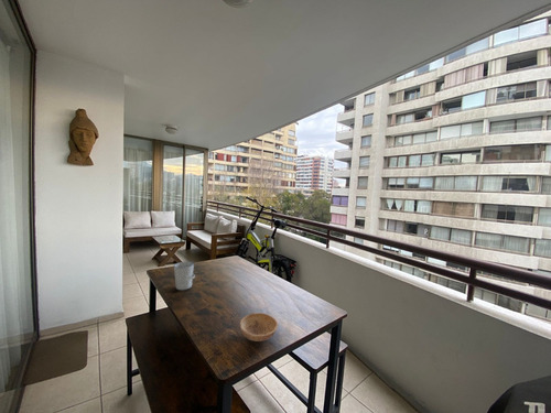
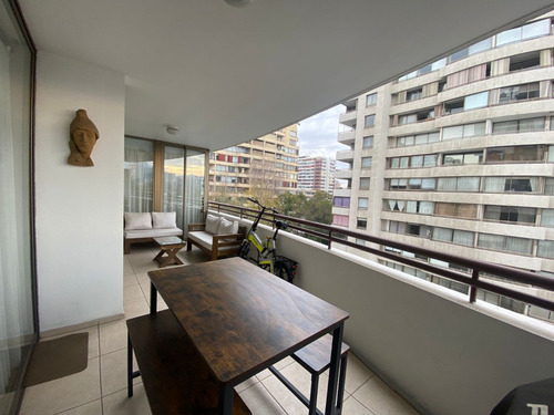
- bowl (258, 329)
- cup (184, 275)
